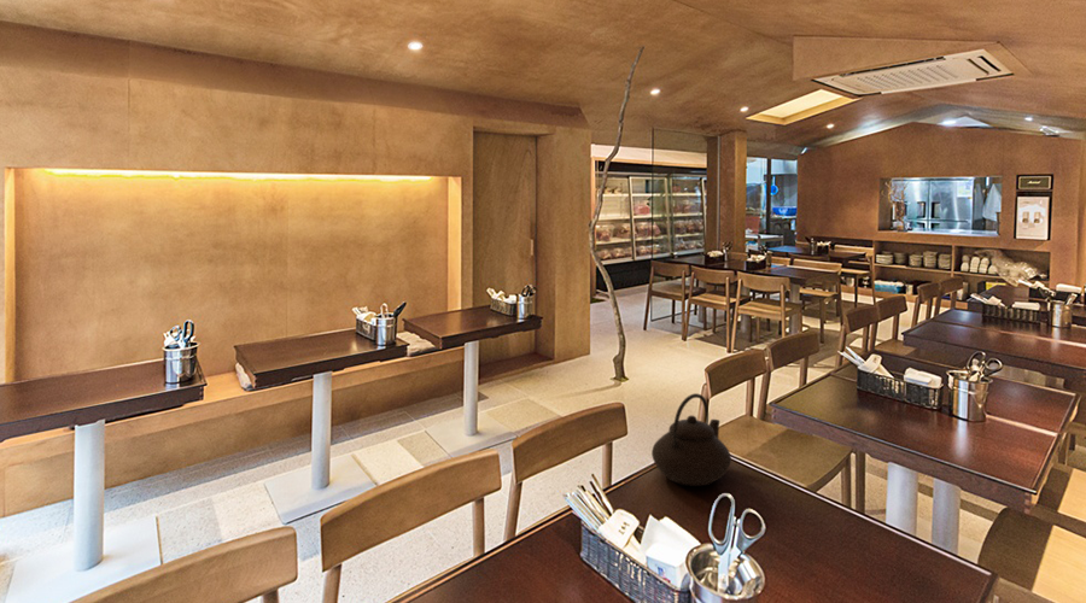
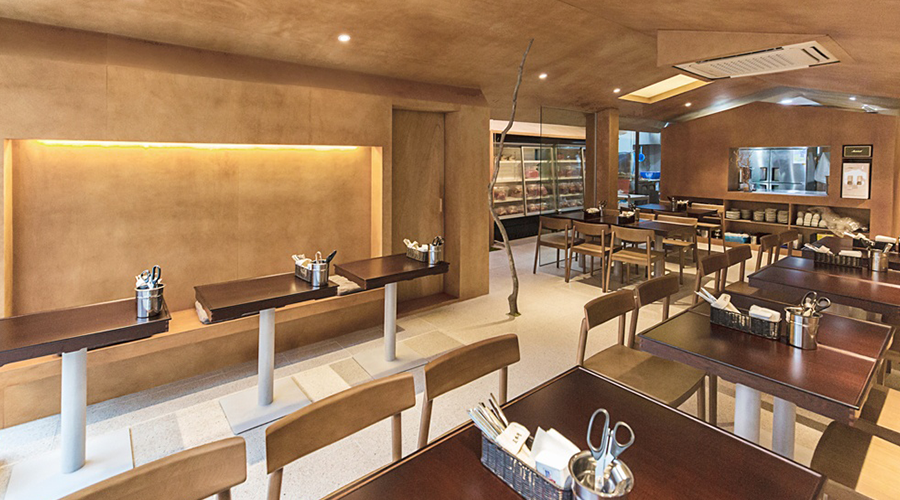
- teapot (695, 433)
